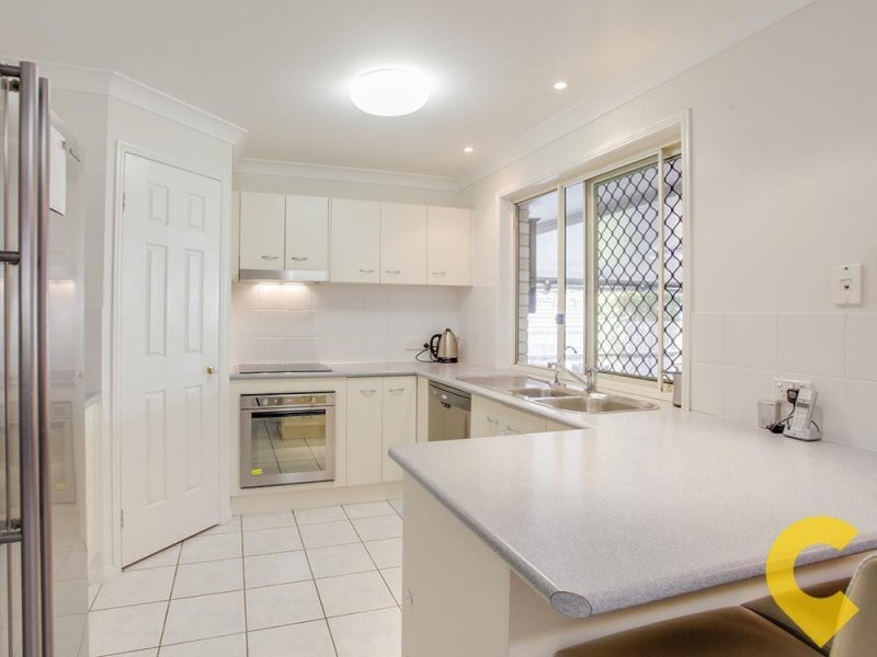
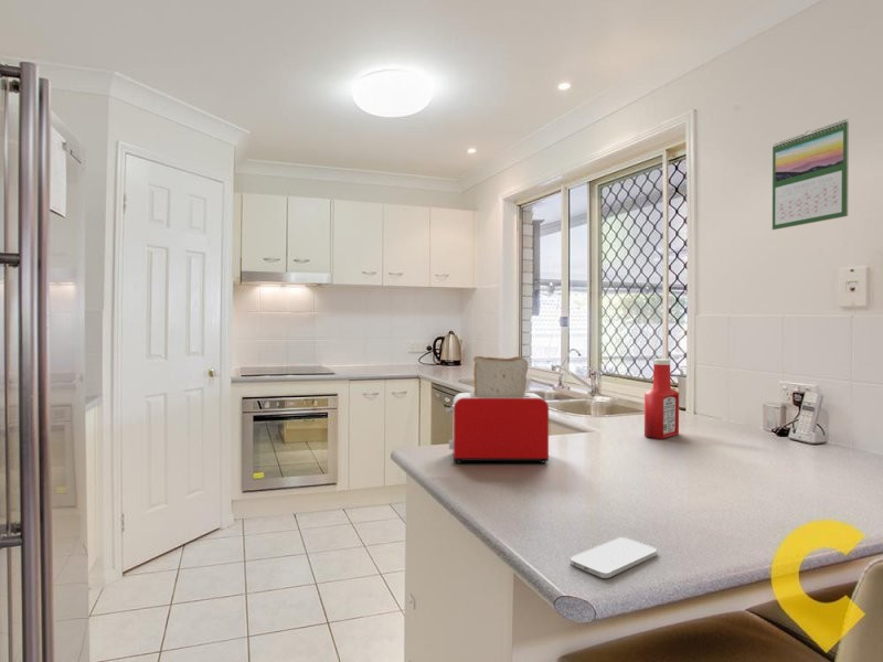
+ calendar (808, 177)
+ soap bottle (661, 397)
+ smartphone (614, 556)
+ toaster (494, 407)
